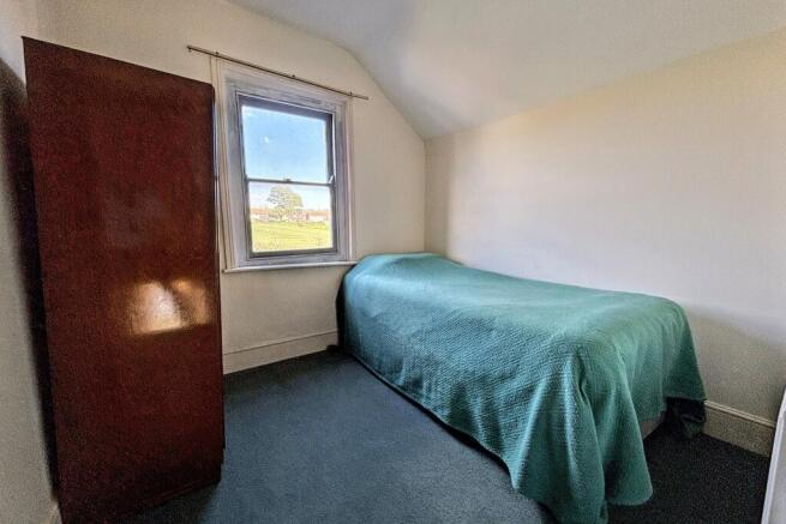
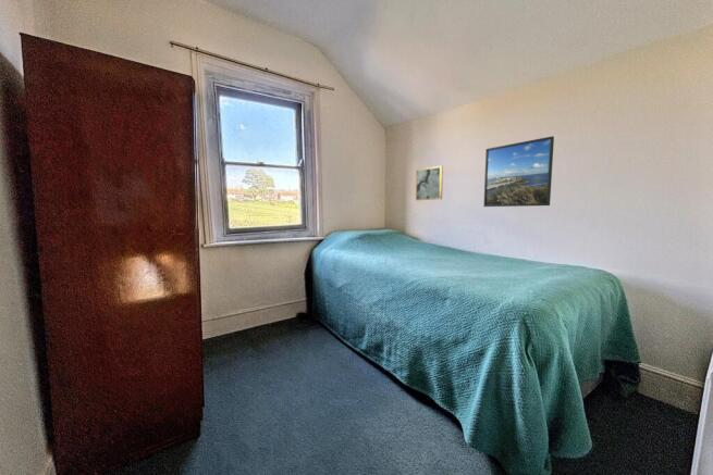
+ wall art (428, 184)
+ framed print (515, 175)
